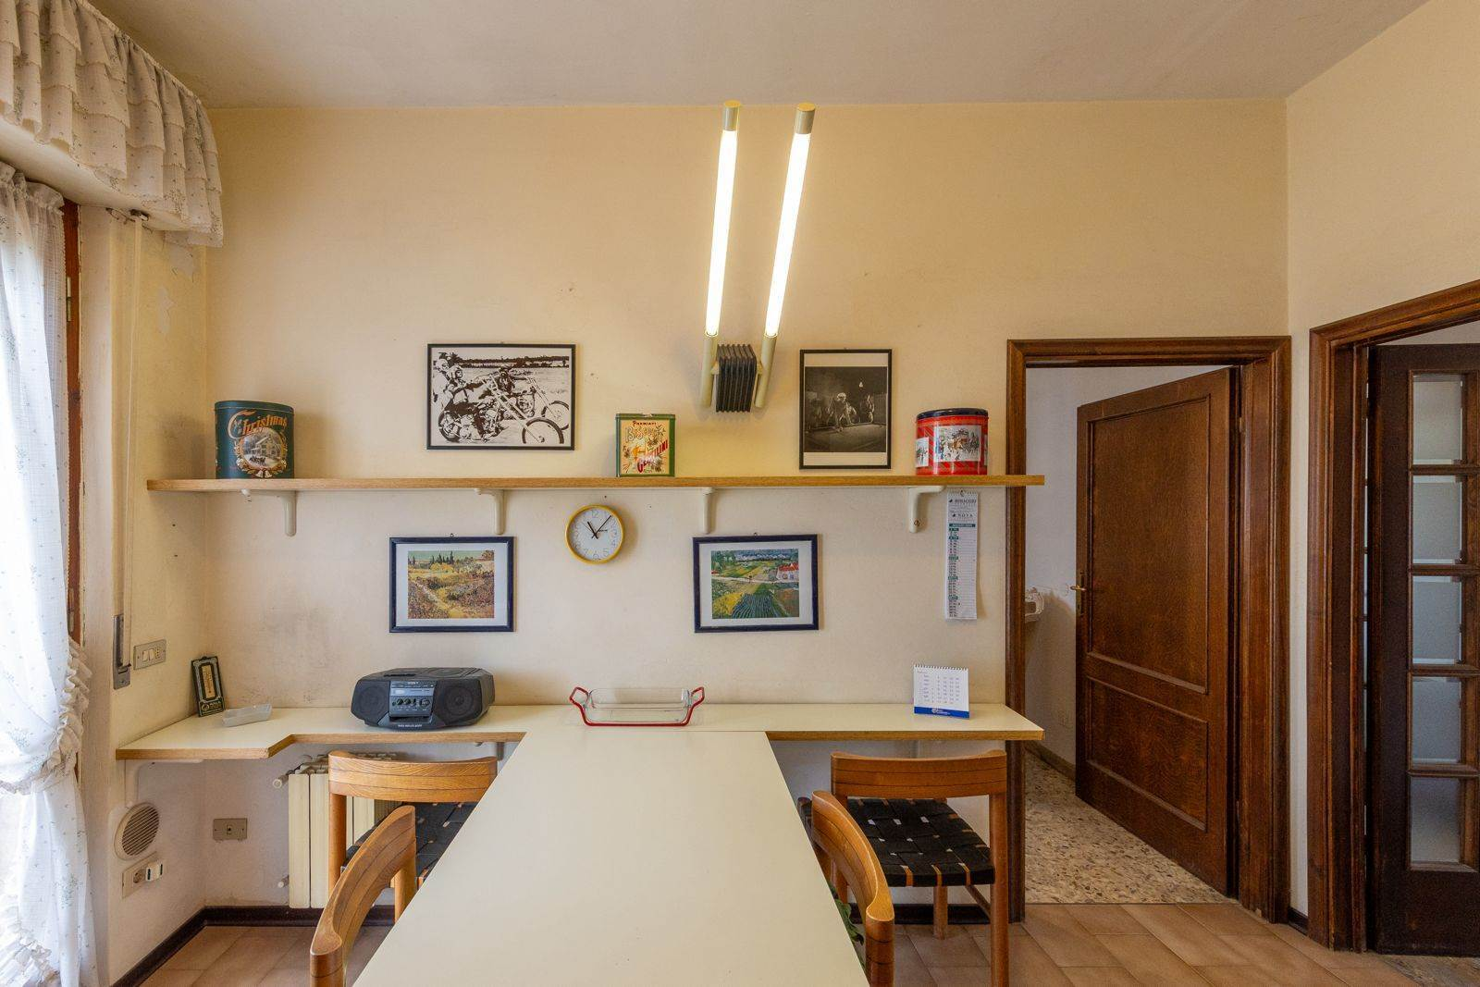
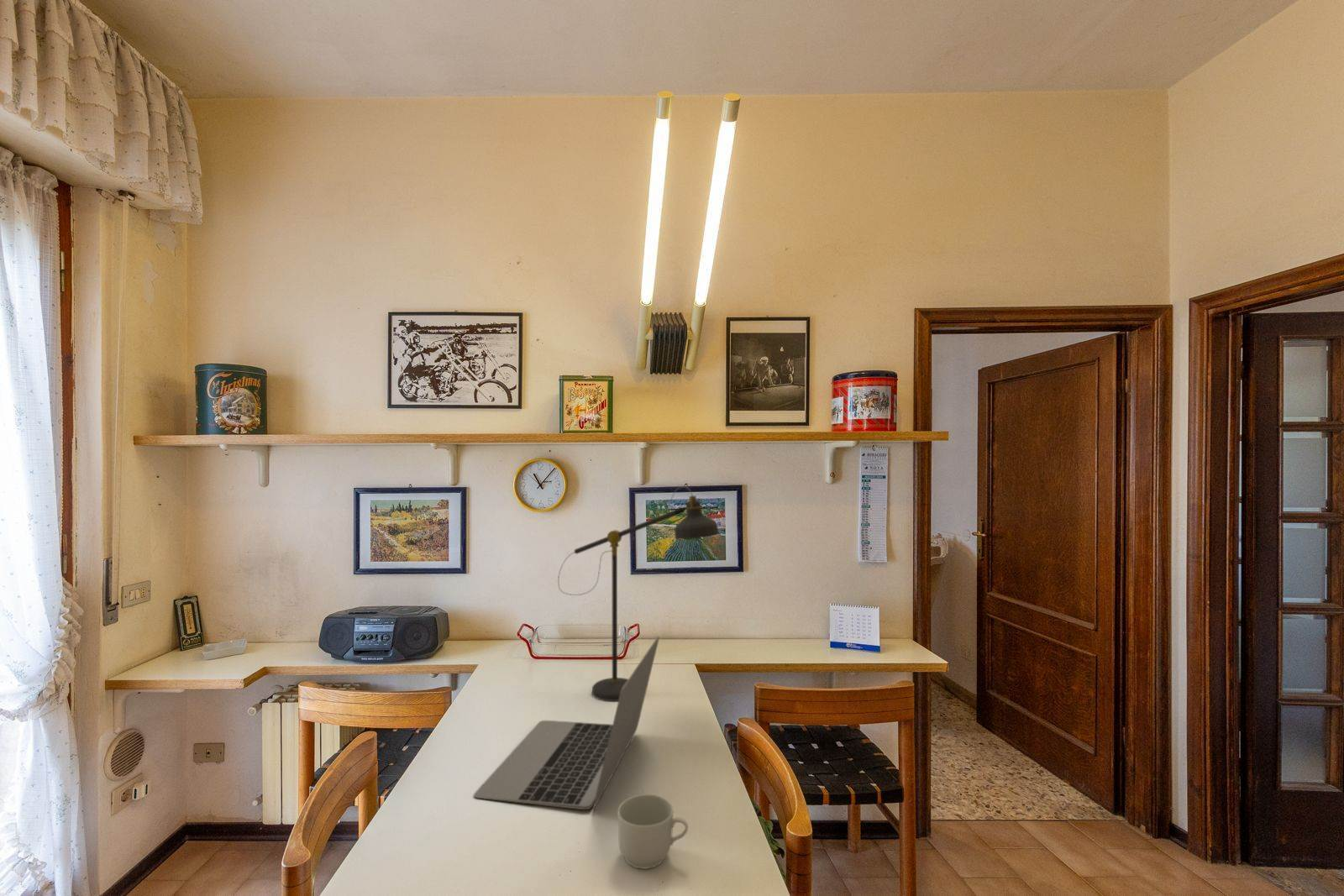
+ laptop (575, 722)
+ desk lamp (617, 589)
+ mug (653, 833)
